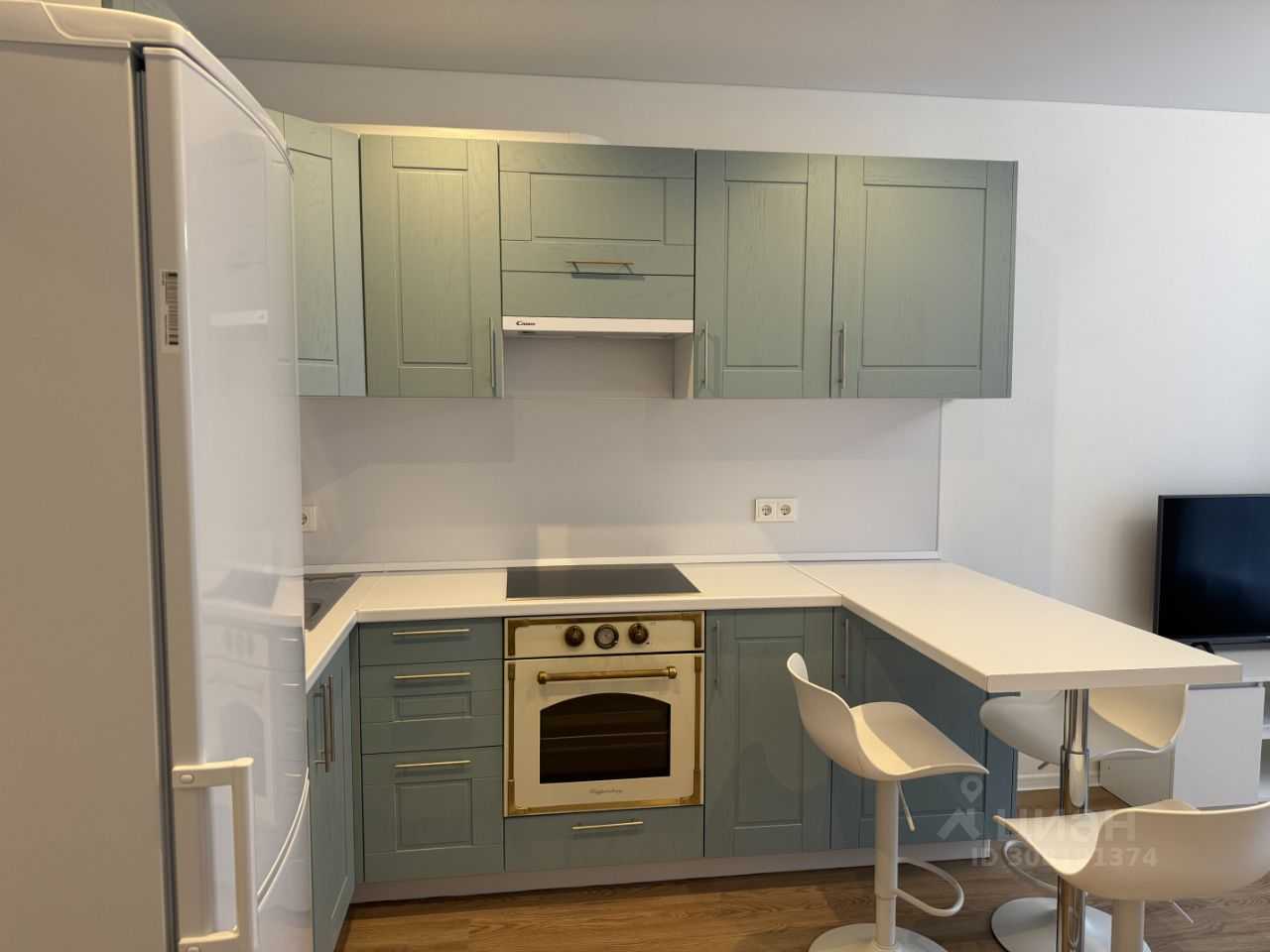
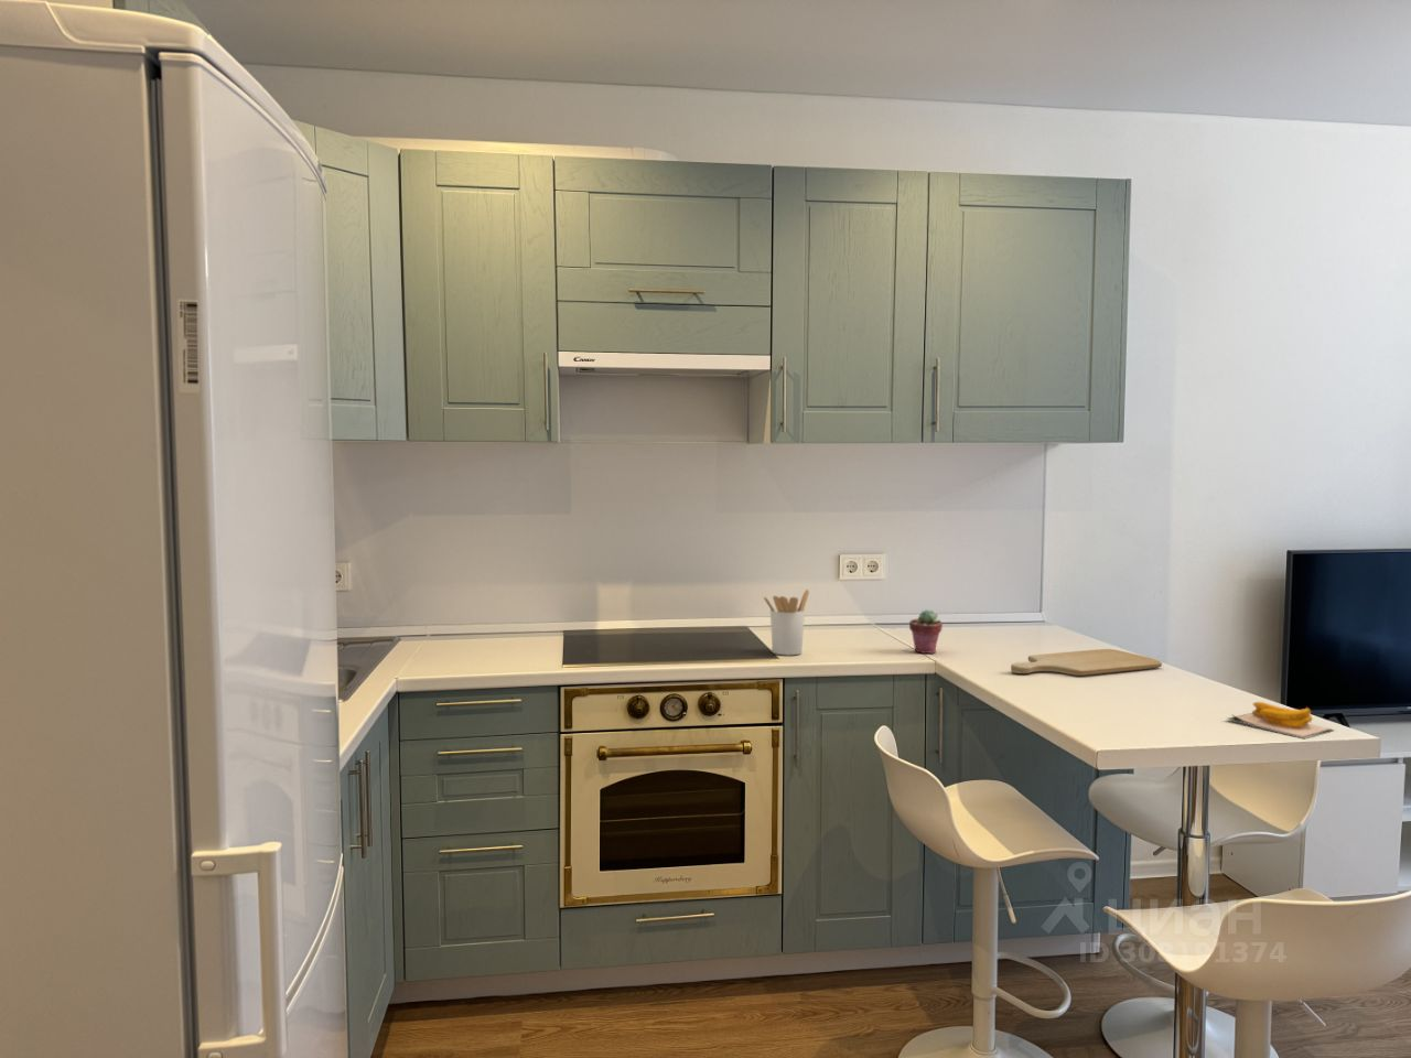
+ banana (1279, 715)
+ potted succulent (924, 629)
+ chopping board (1075, 662)
+ utensil holder (785, 621)
